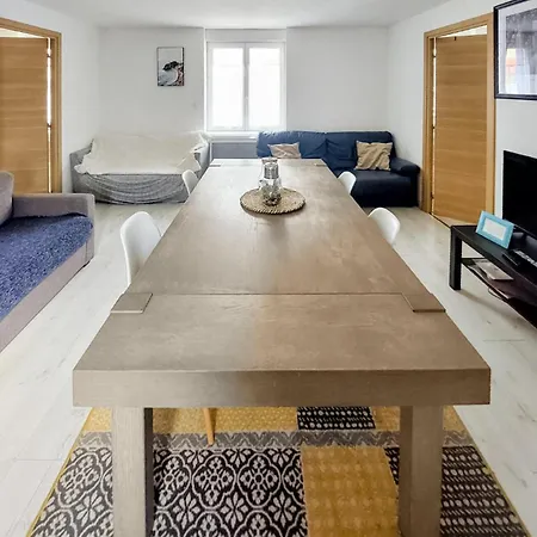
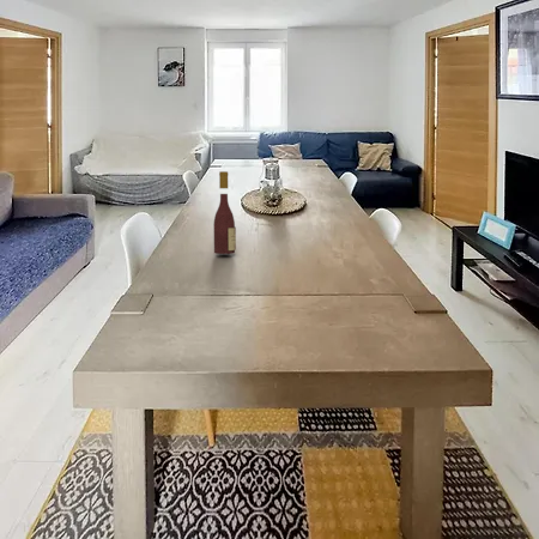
+ wine bottle (224, 213)
